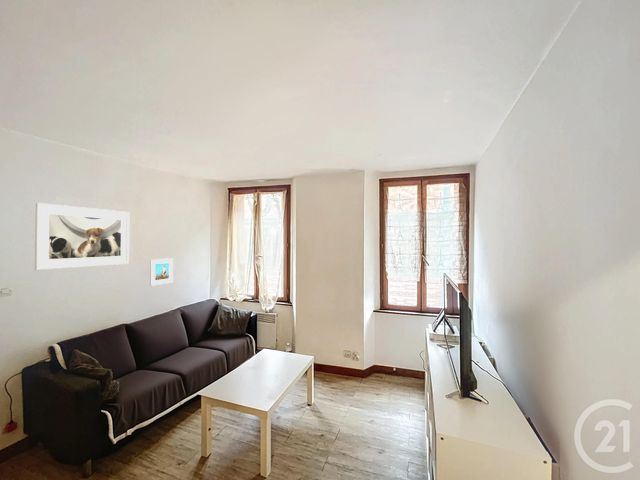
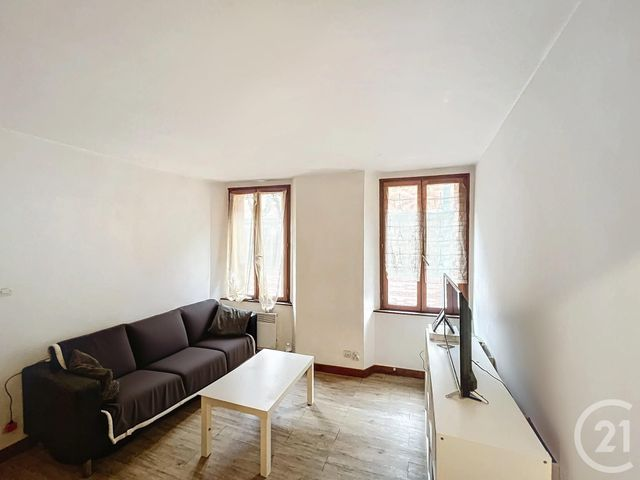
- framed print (88, 237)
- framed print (161, 271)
